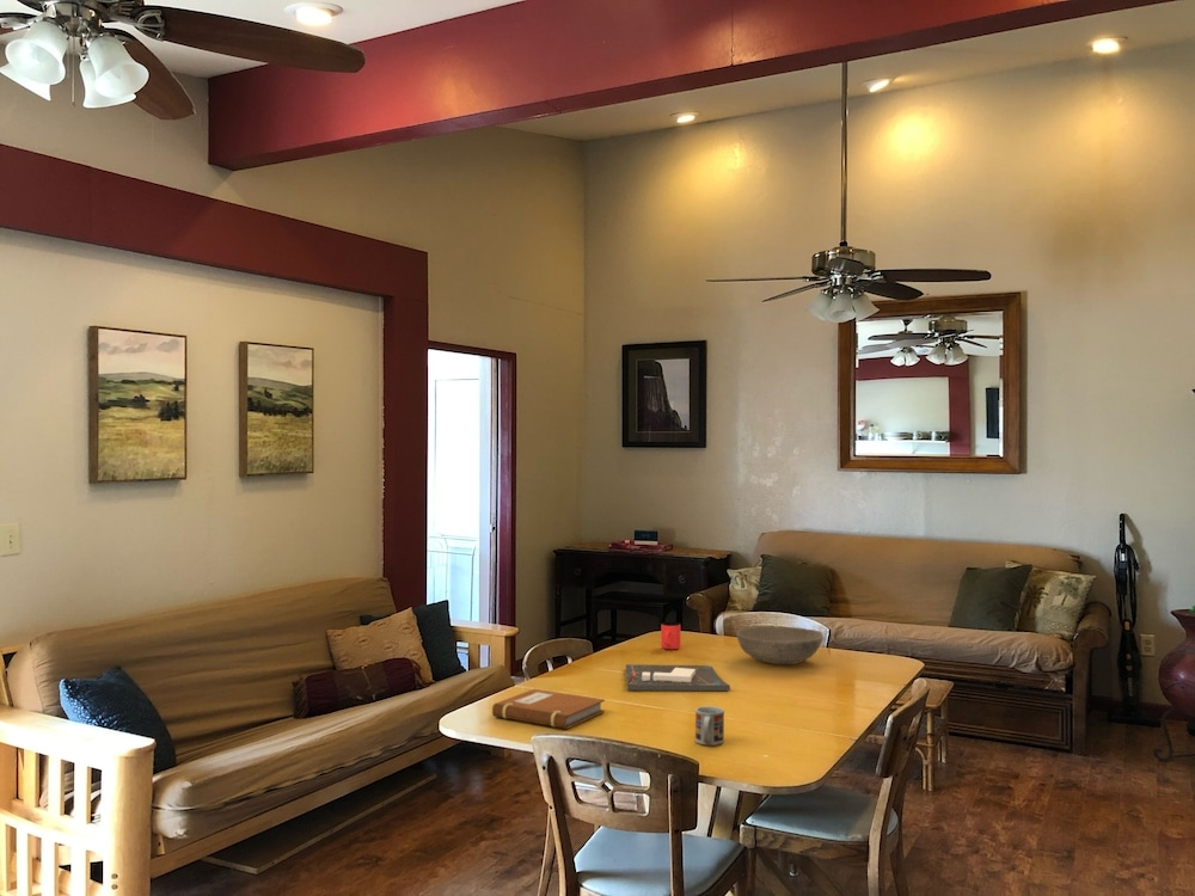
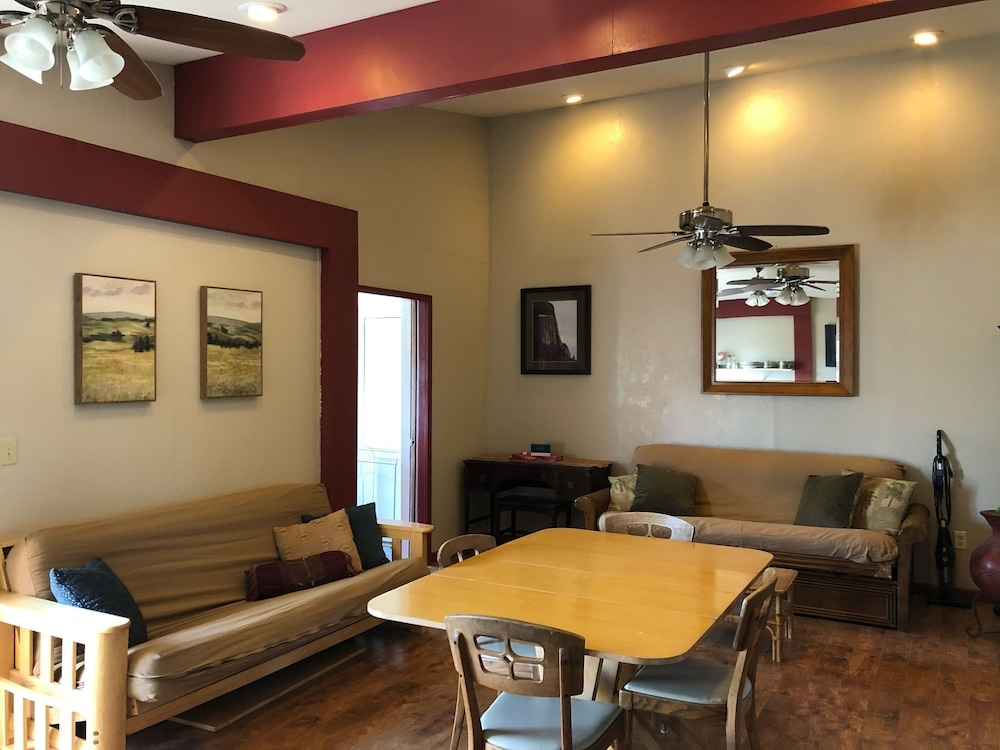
- cup (669, 636)
- notebook (546, 707)
- board game (670, 674)
- bowl (779, 646)
- cup (709, 726)
